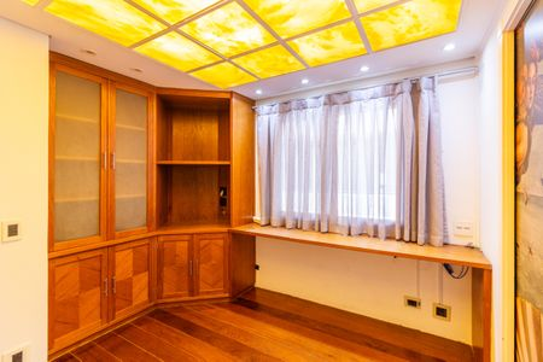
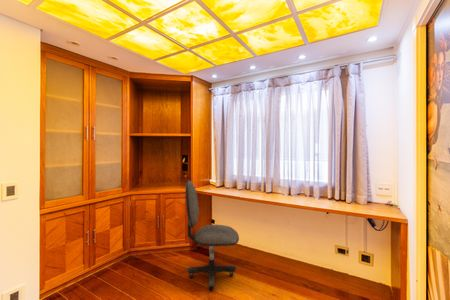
+ office chair (212, 228)
